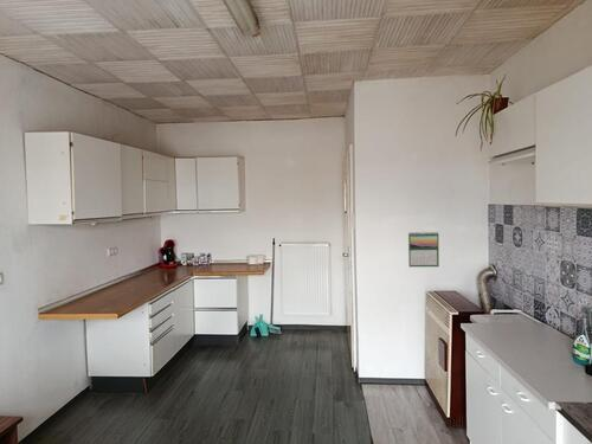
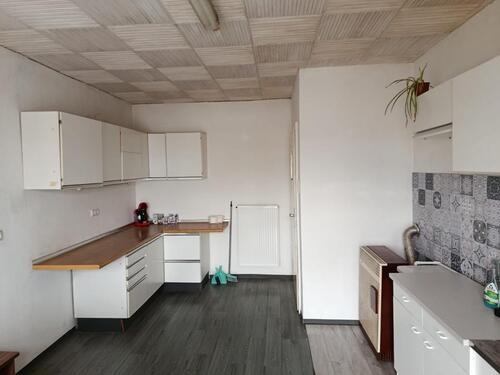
- calendar (423, 249)
